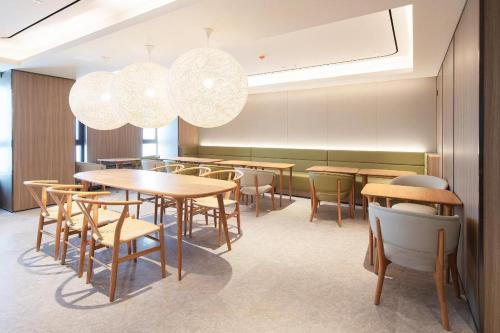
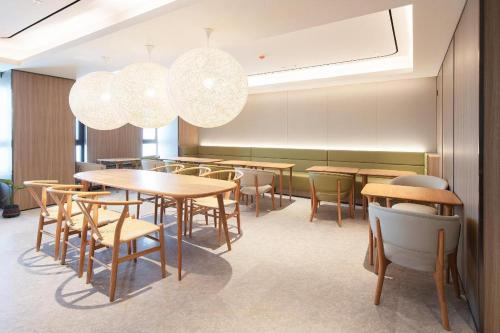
+ potted plant (13, 196)
